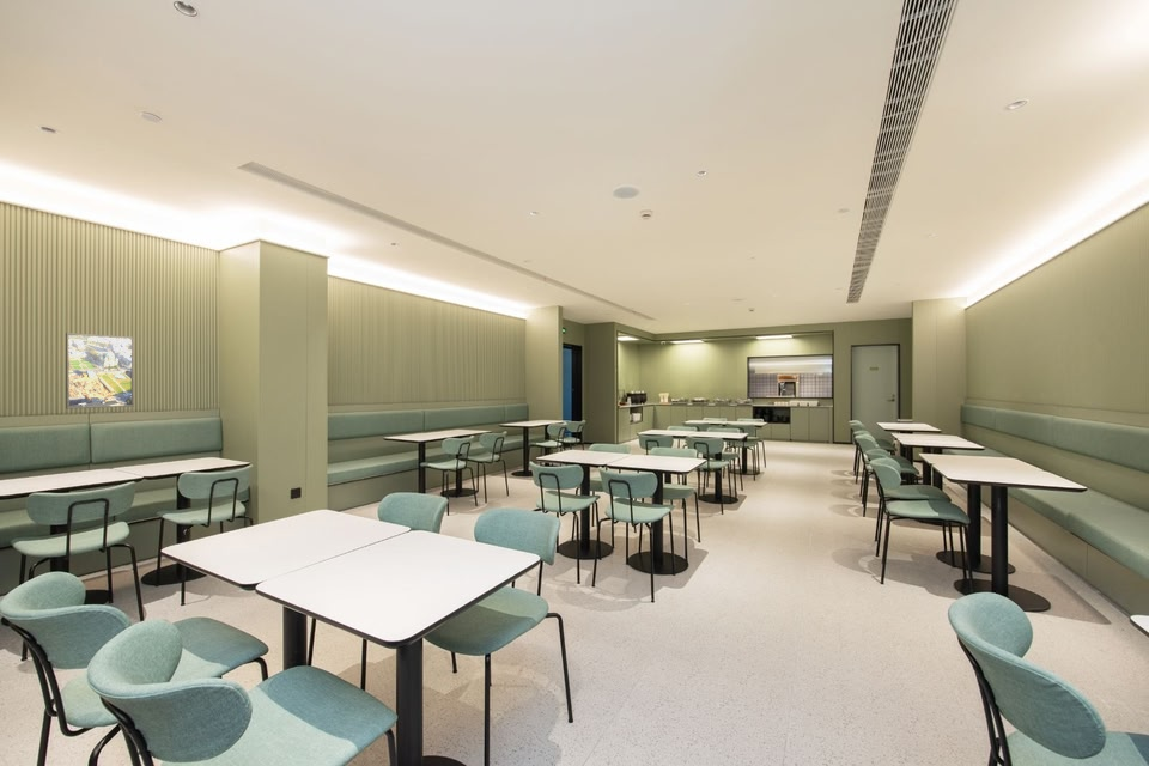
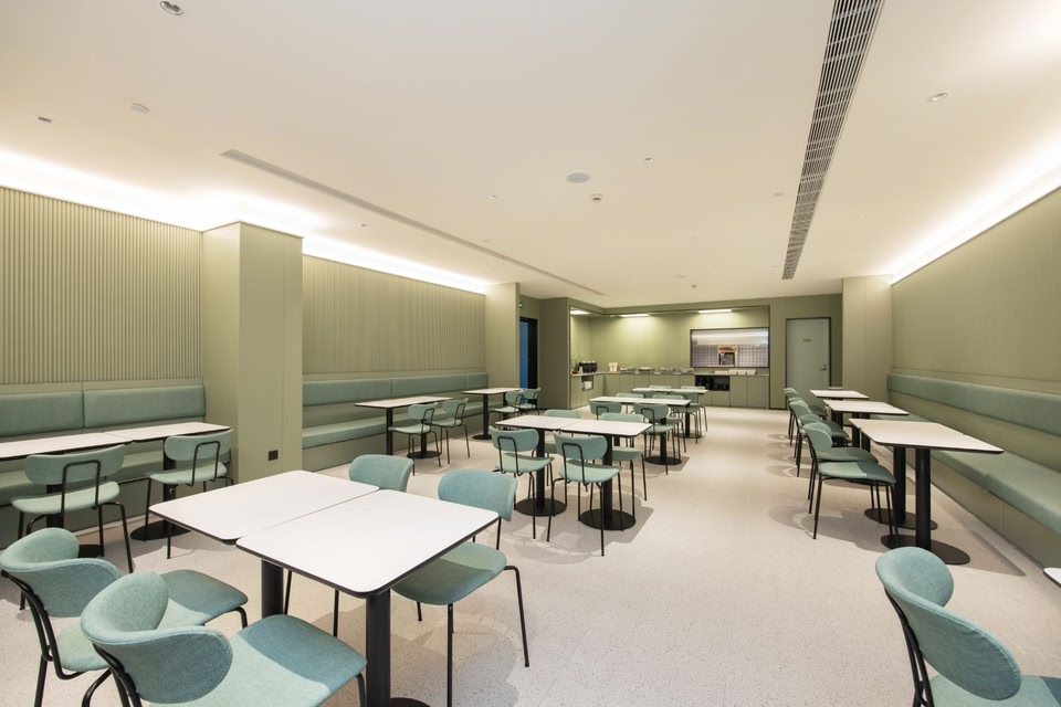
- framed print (101, 371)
